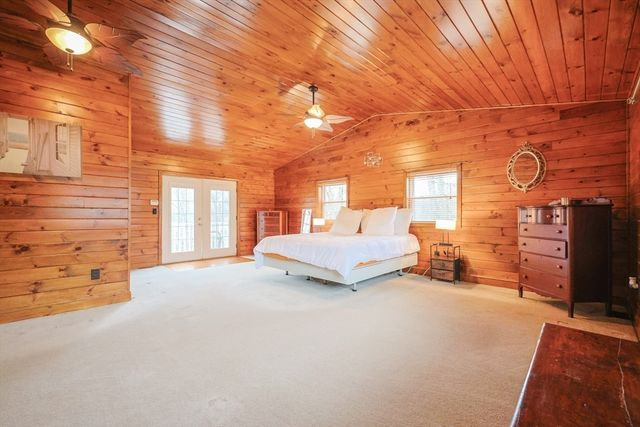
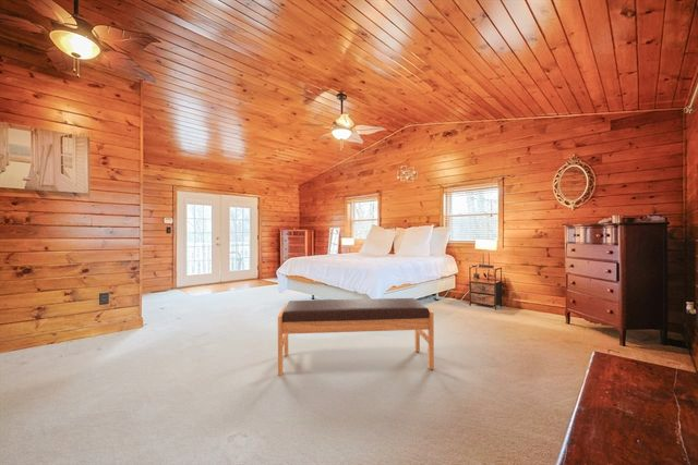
+ bench (354, 331)
